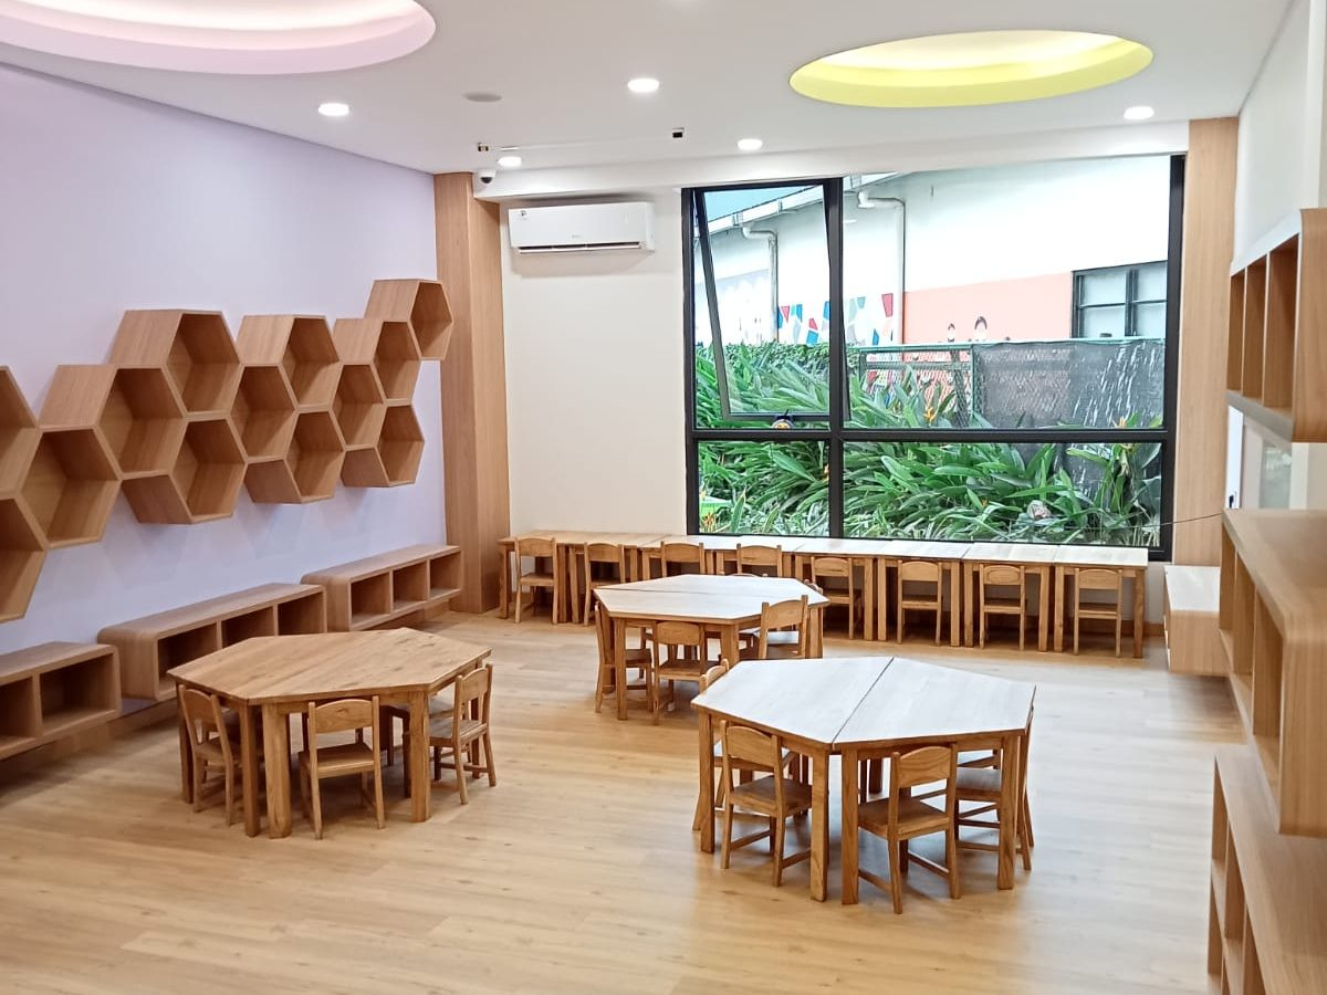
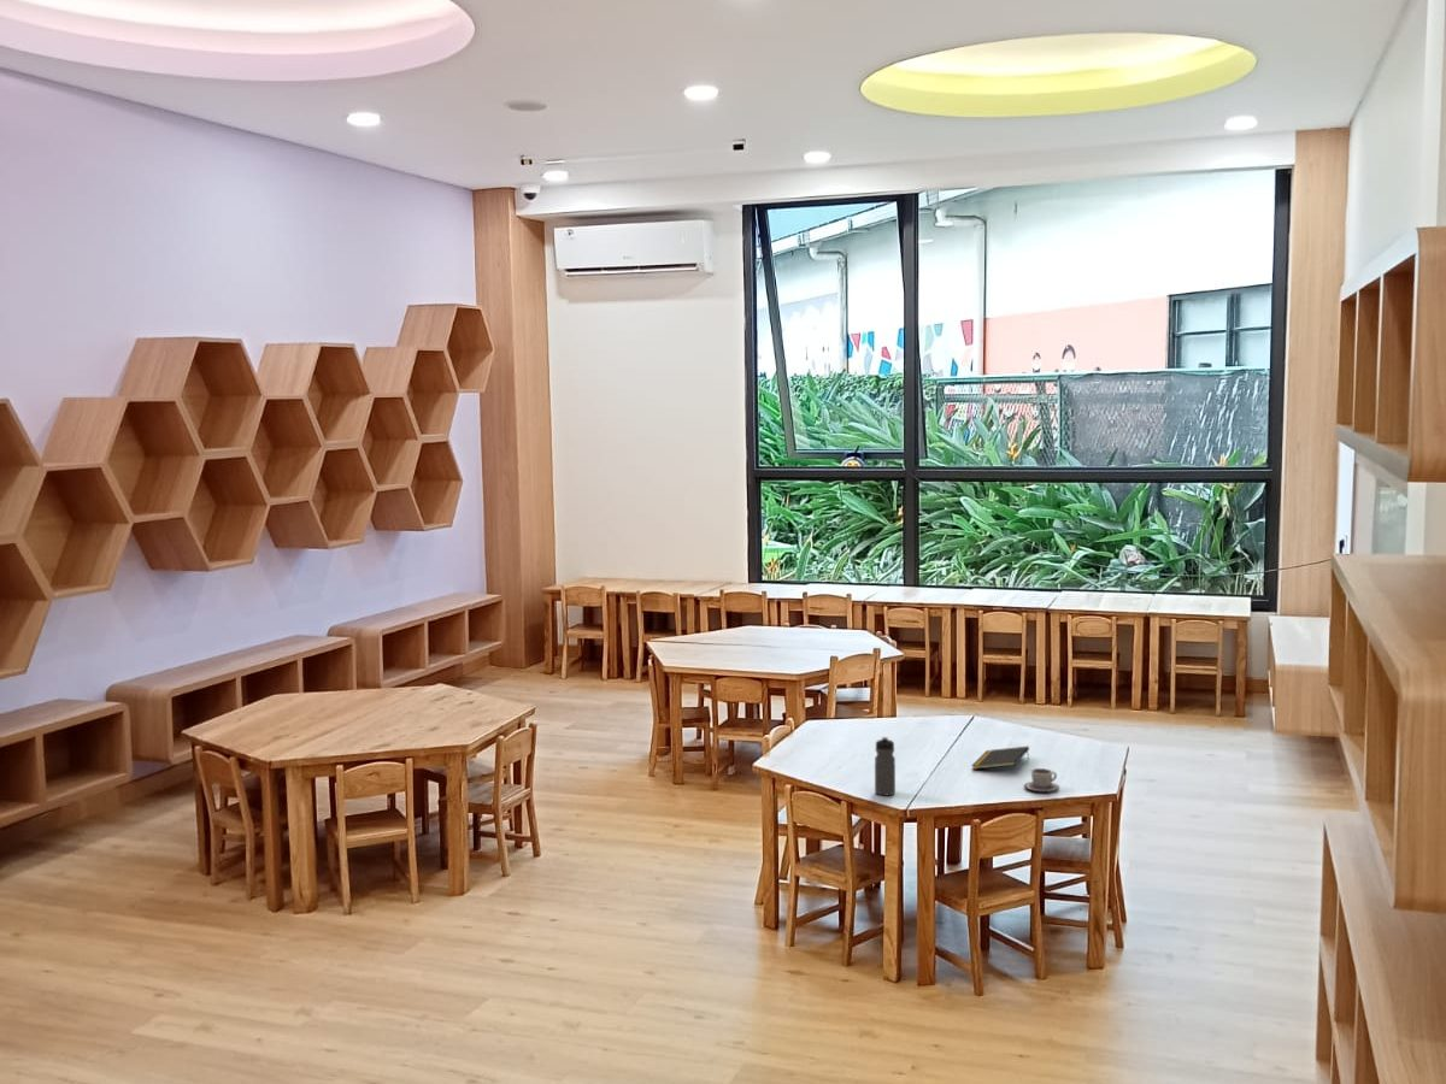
+ notepad (1000, 756)
+ water bottle (884, 765)
+ cup (1041, 779)
